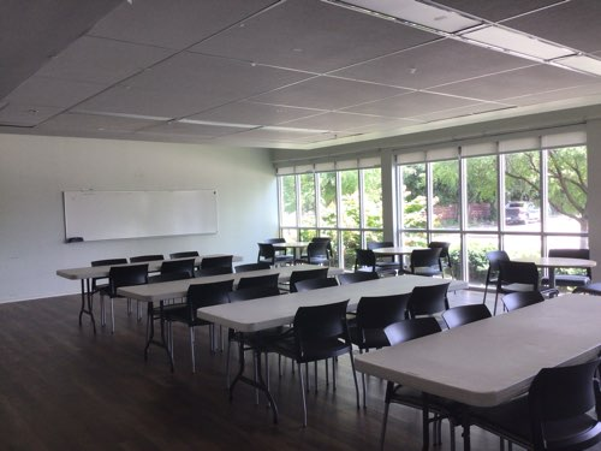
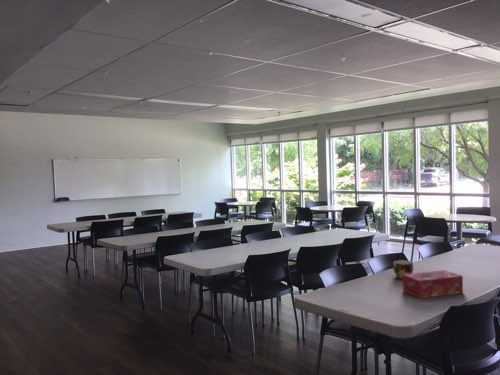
+ tissue box (432, 283)
+ cup (404, 269)
